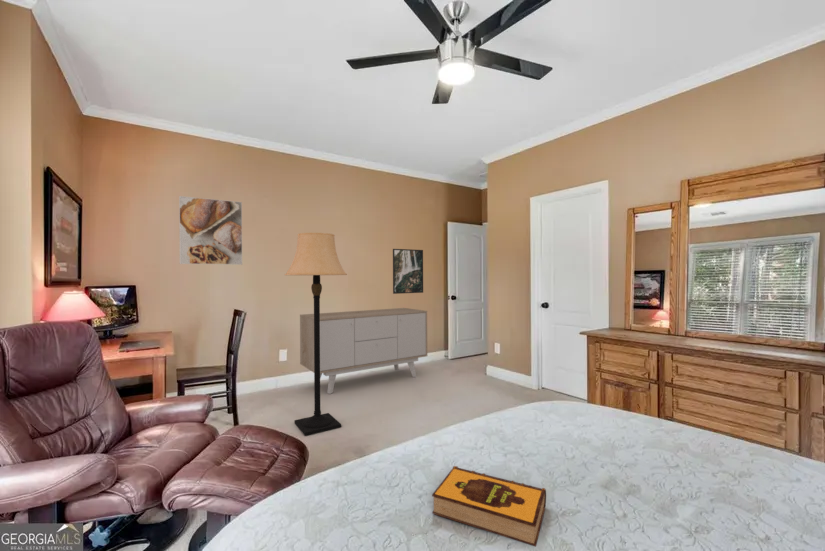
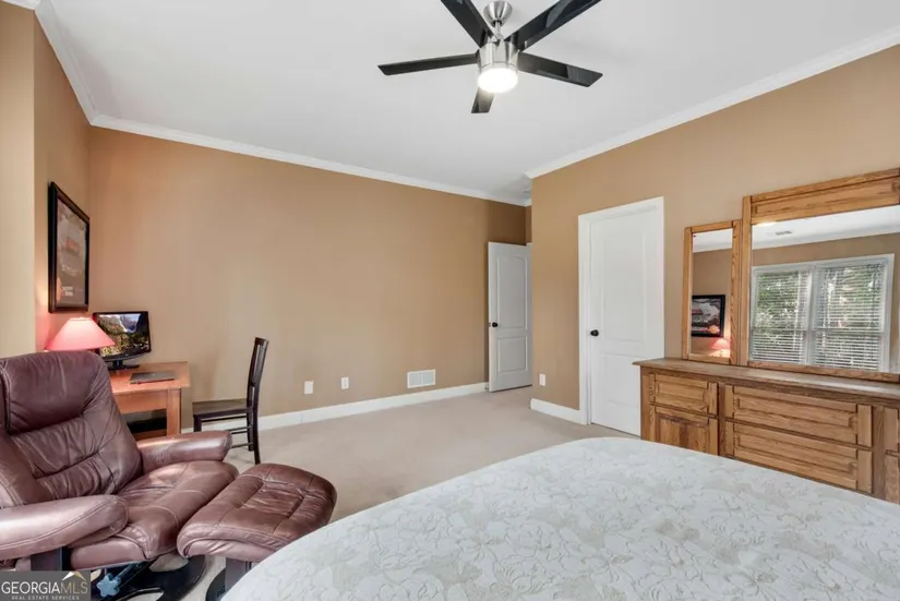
- hardback book (490, 499)
- lamp (316, 329)
- sideboard (366, 346)
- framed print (211, 231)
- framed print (408, 271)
